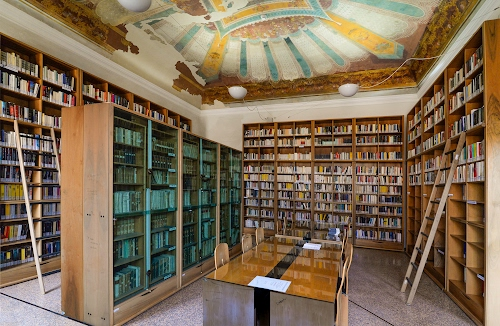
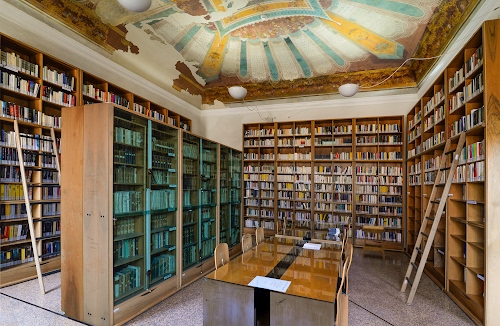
+ stool (373, 244)
